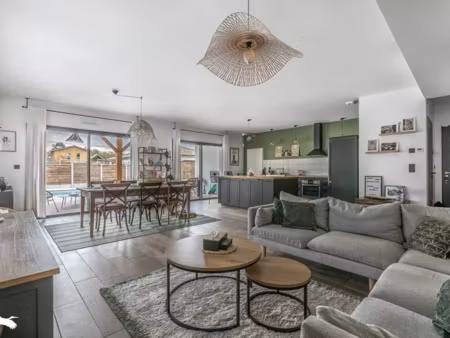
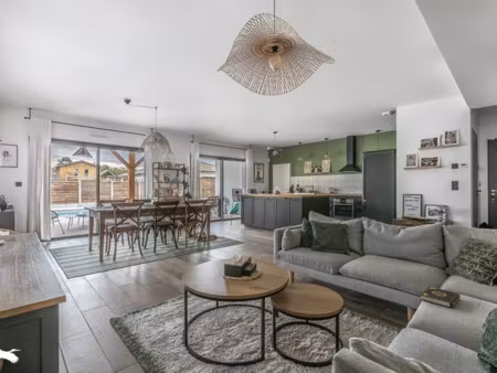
+ book (440, 296)
